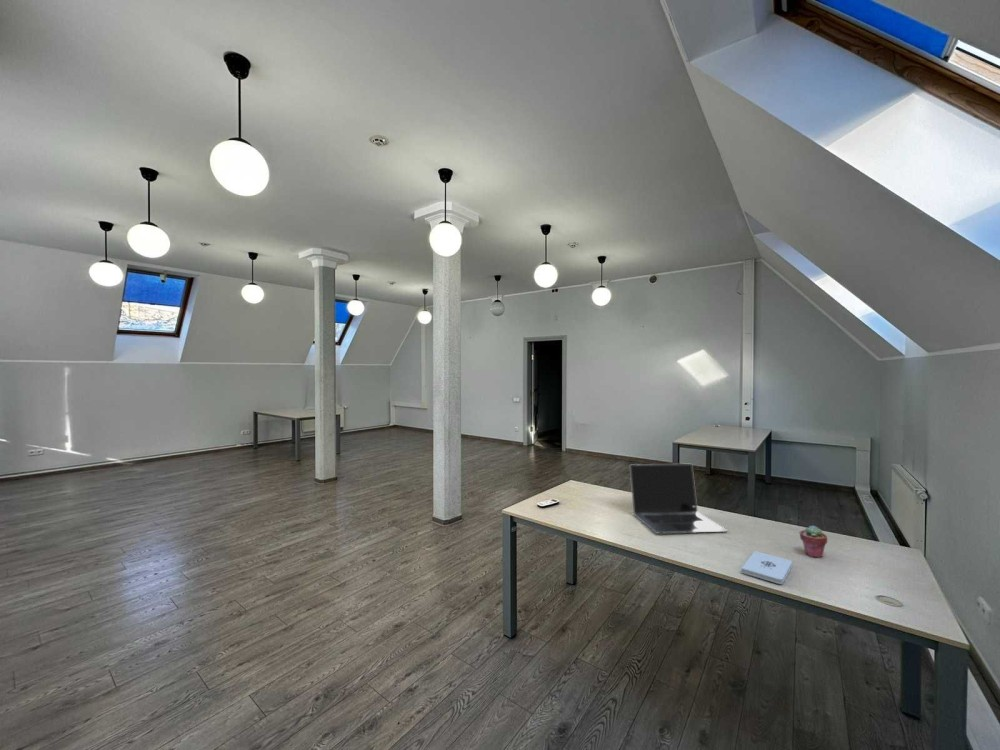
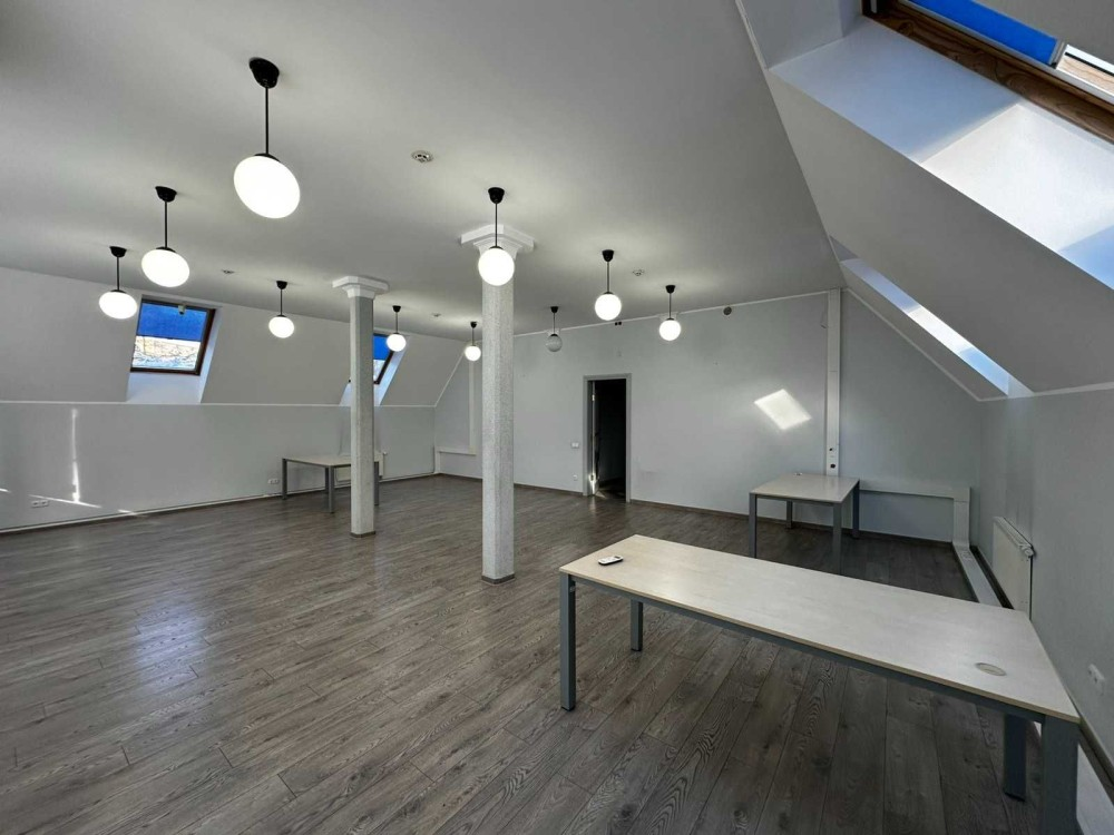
- notepad (767, 566)
- potted succulent (813, 539)
- laptop (675, 495)
